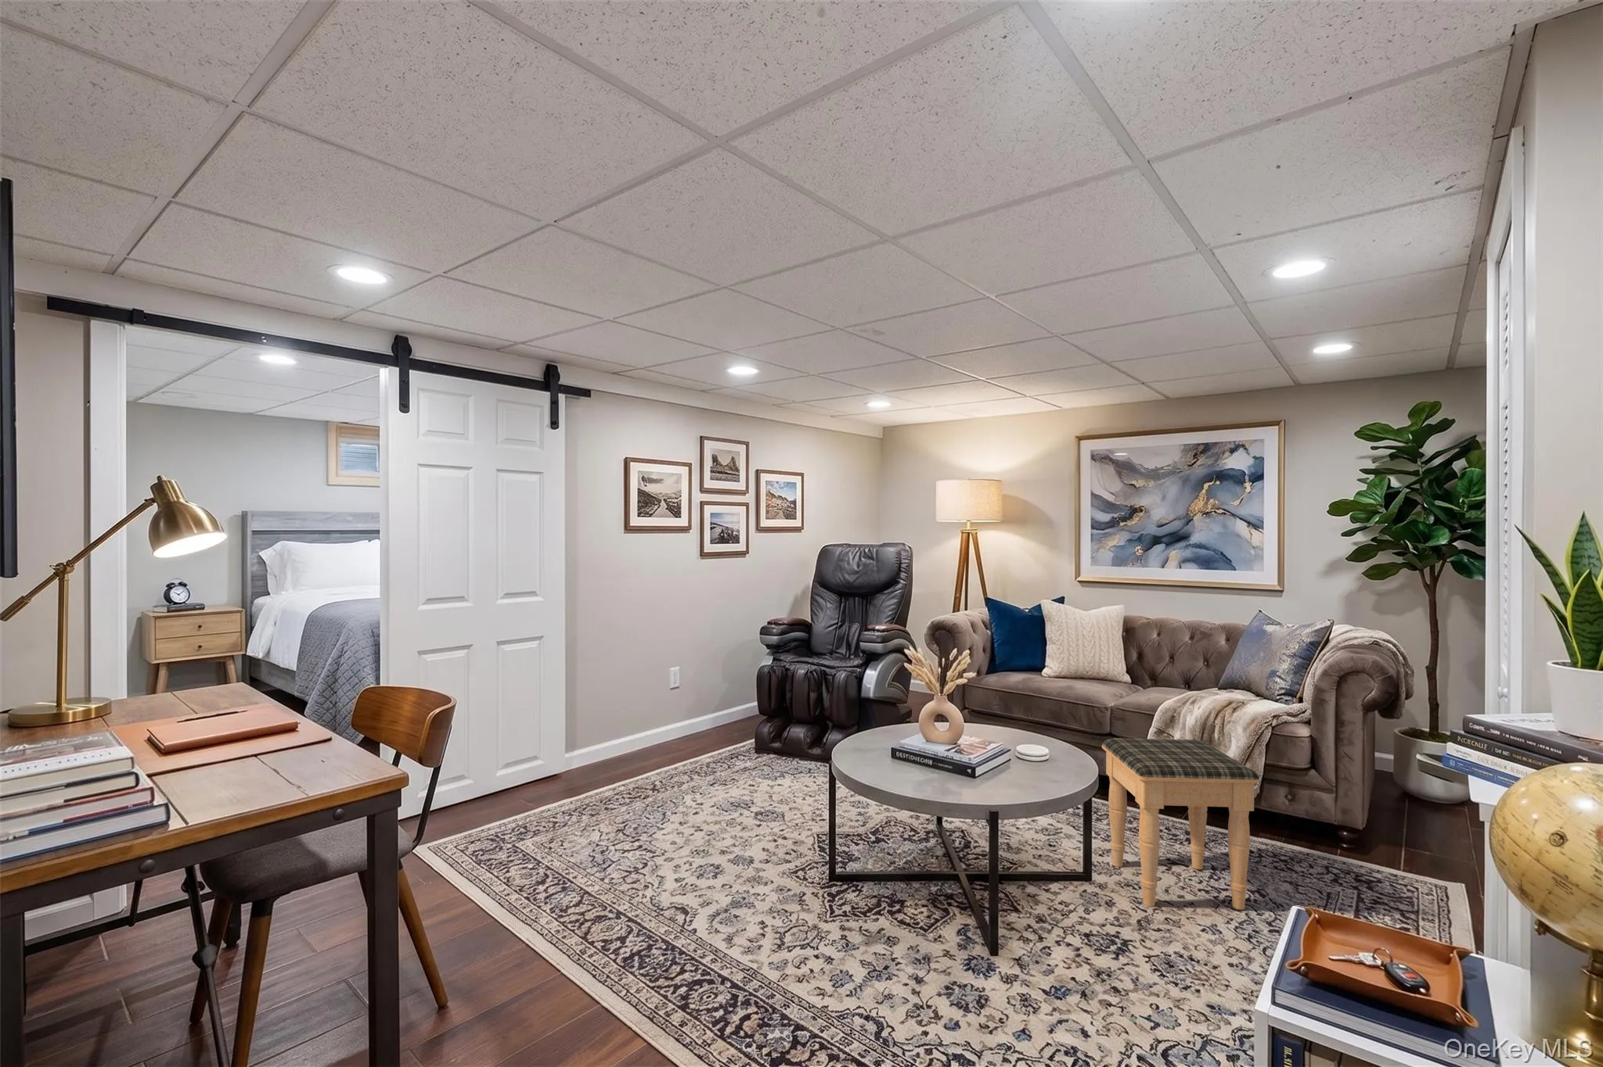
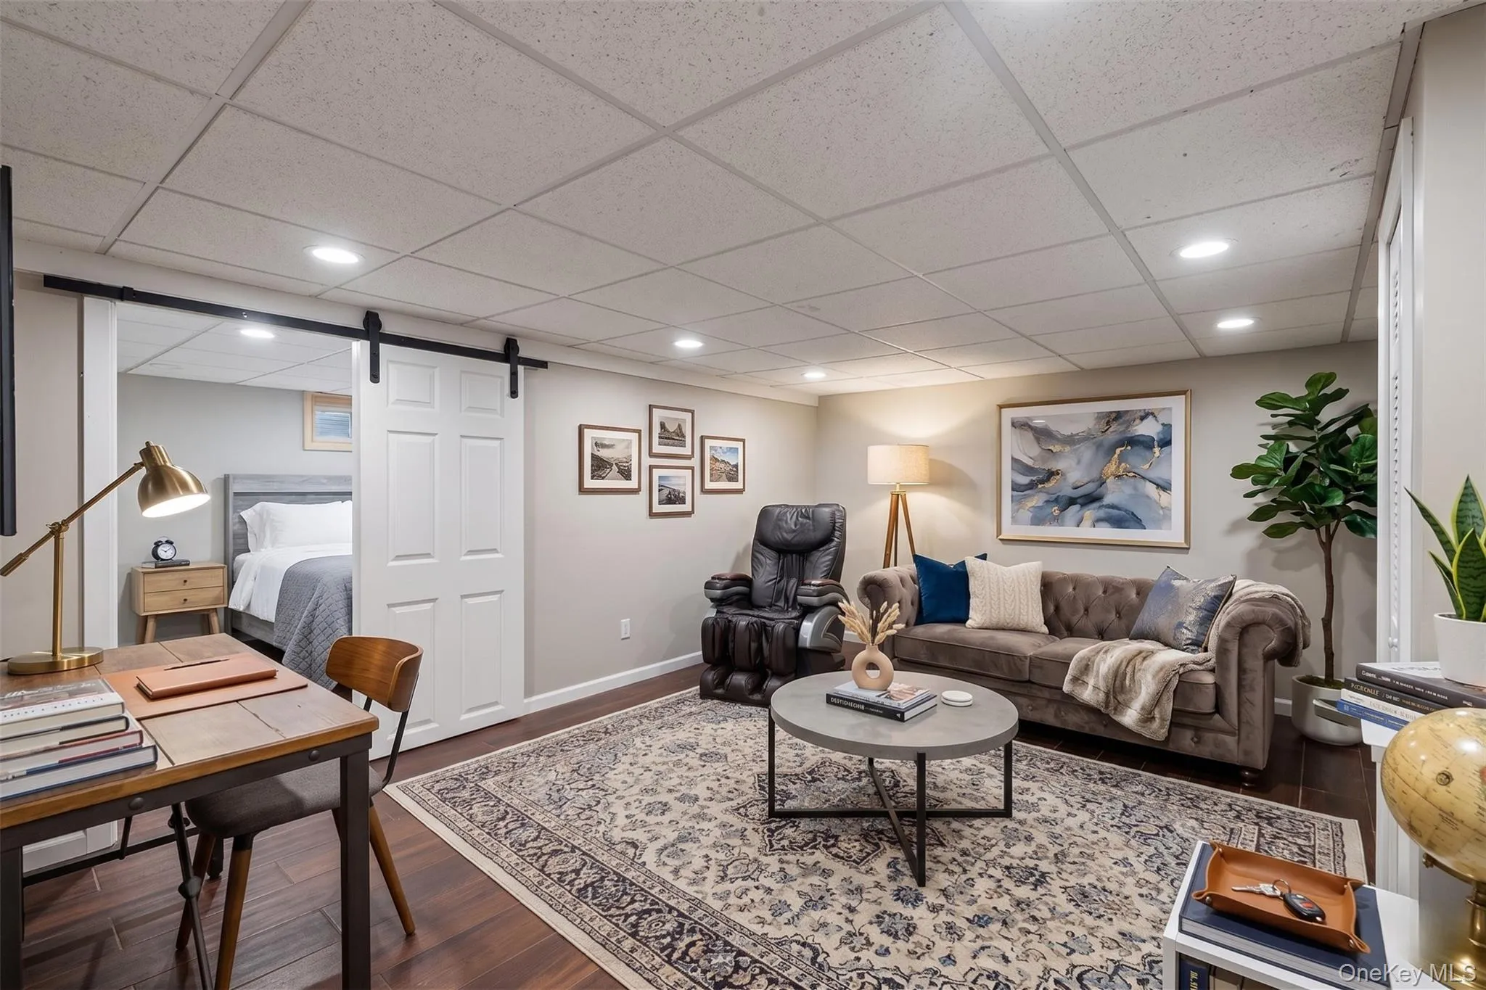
- footstool (1174, 805)
